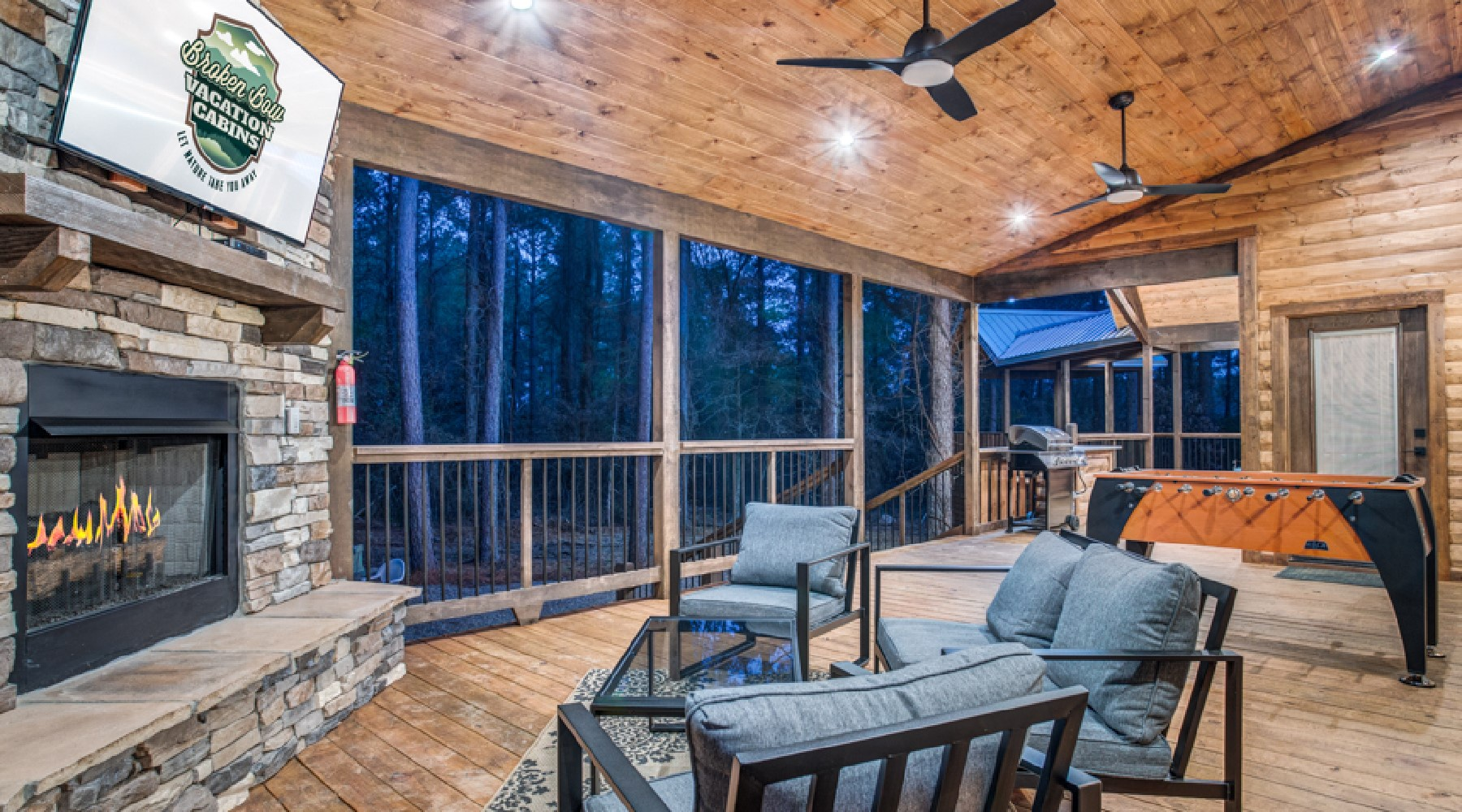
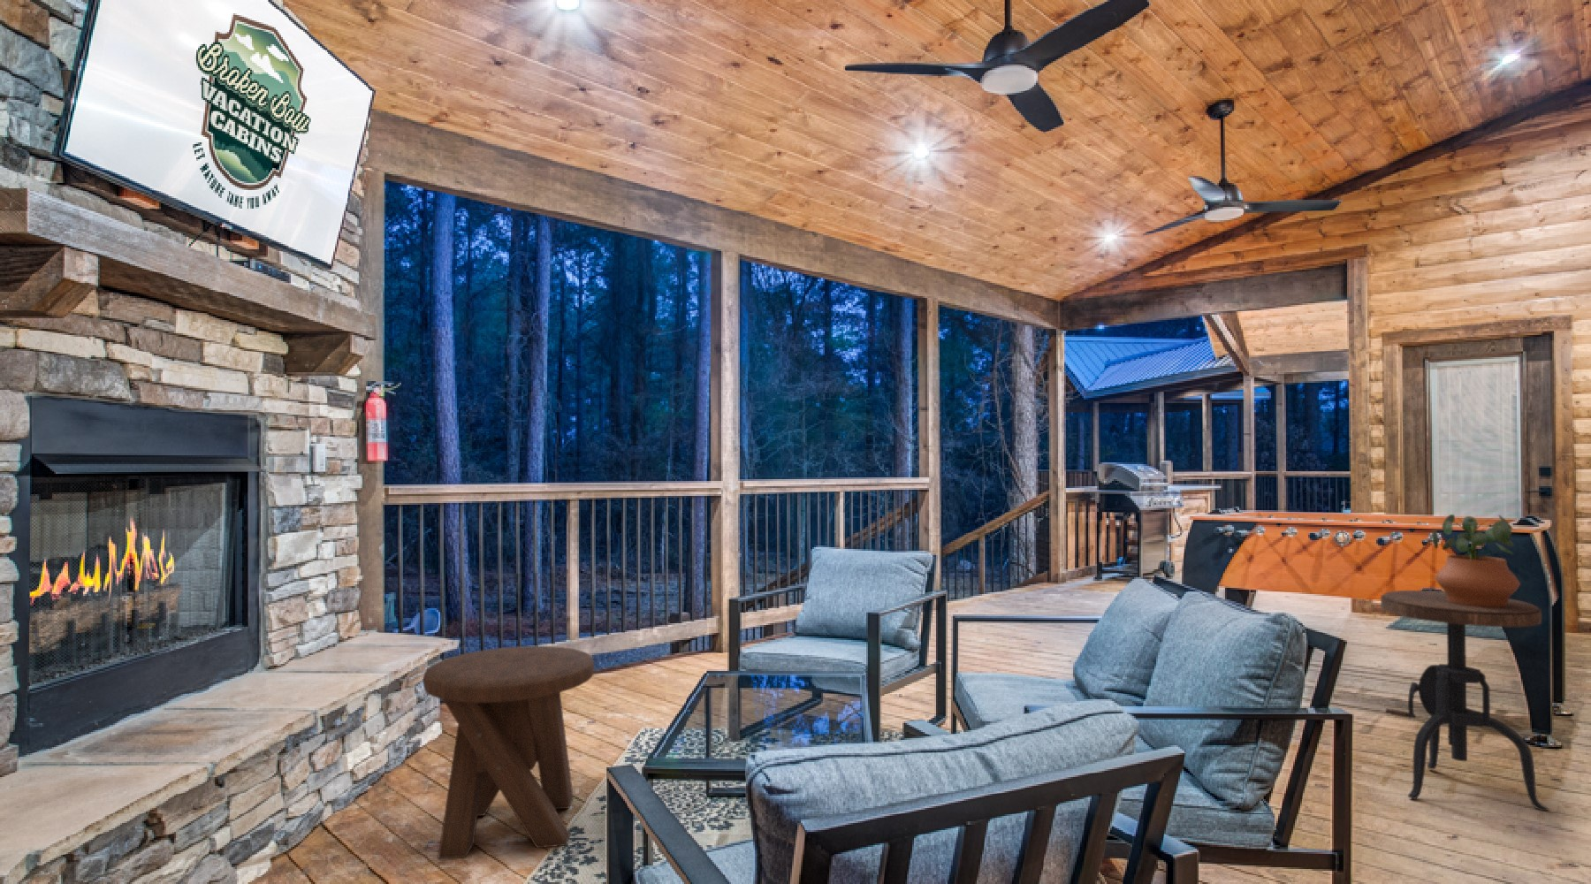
+ side table (1460, 696)
+ potted plant (1473, 556)
+ music stool (510, 745)
